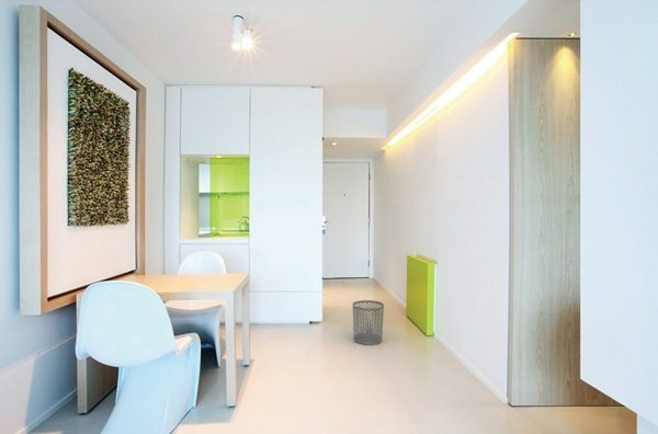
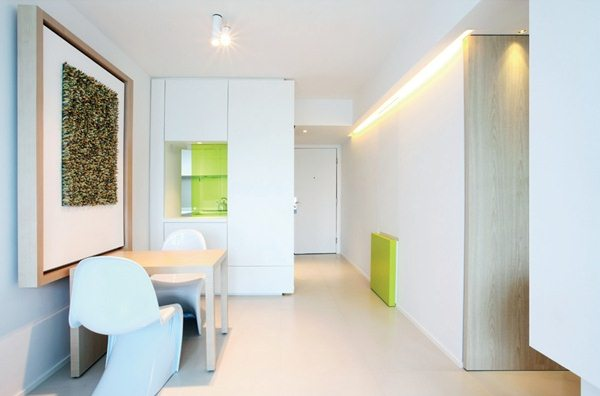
- waste bin (367, 321)
